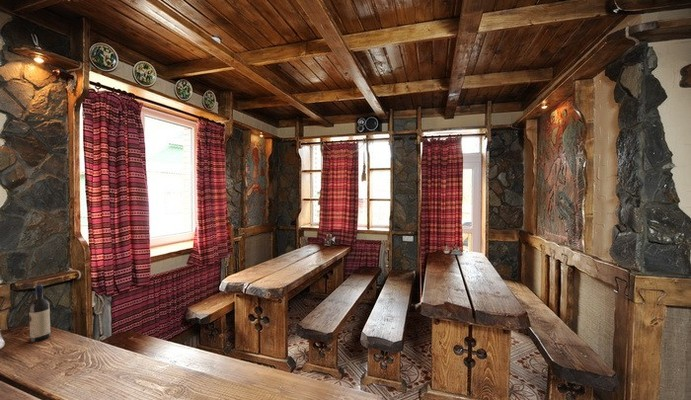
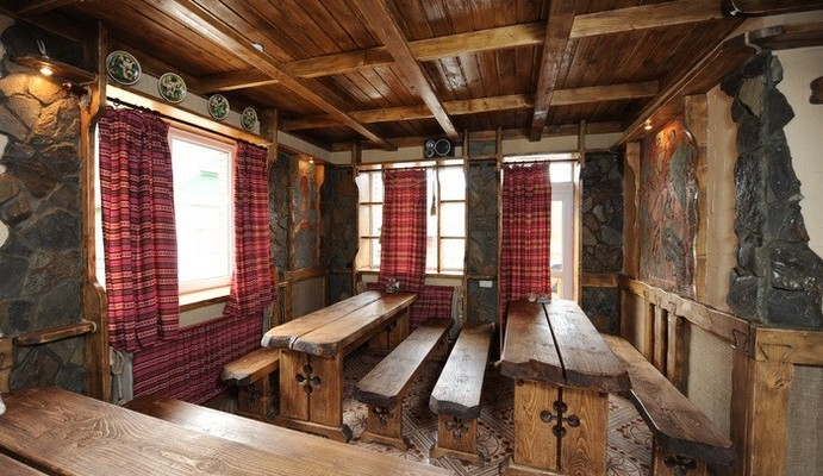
- wine bottle (39, 311)
